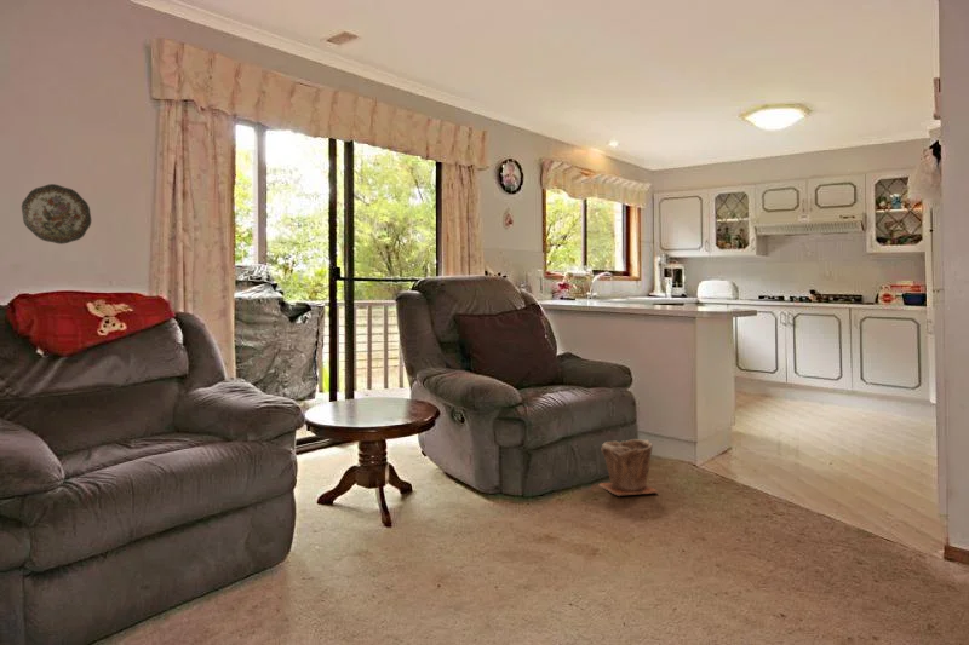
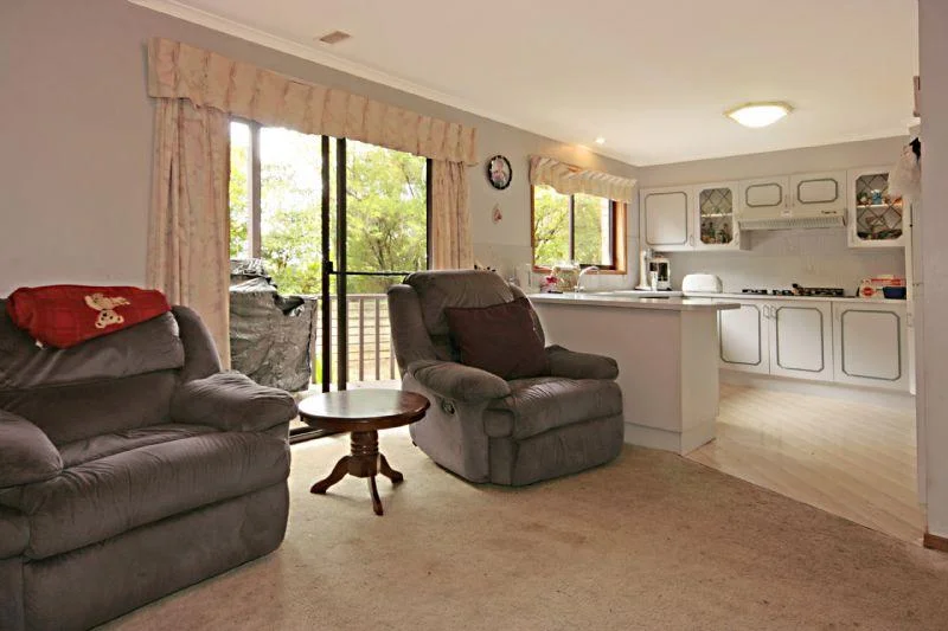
- plant pot (626, 465)
- decorative plate (57, 214)
